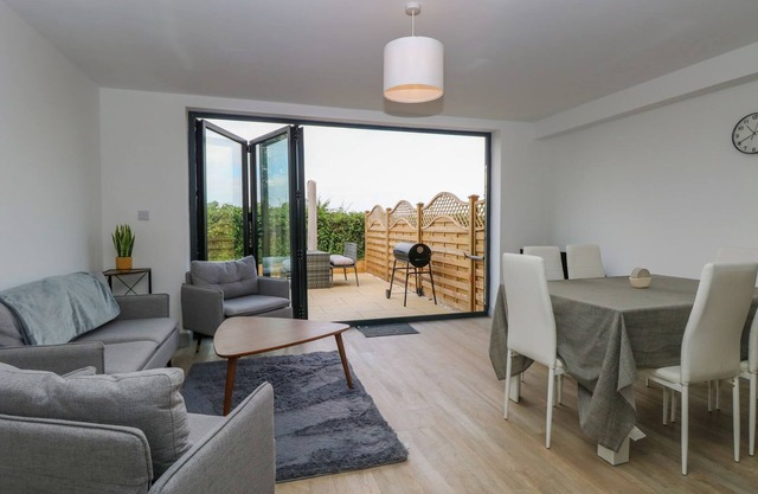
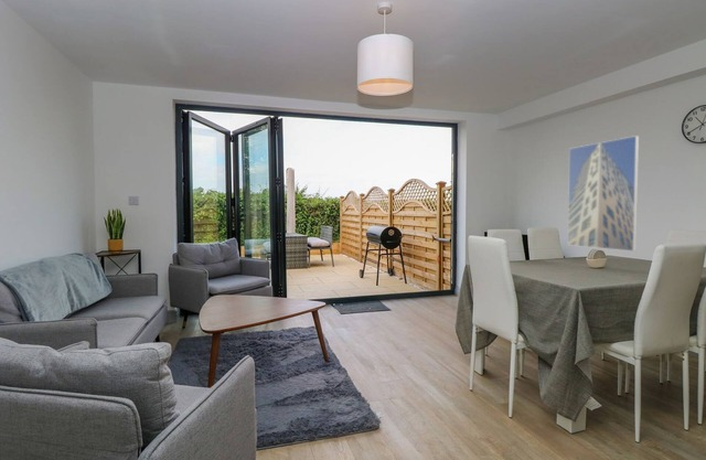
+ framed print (599, 195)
